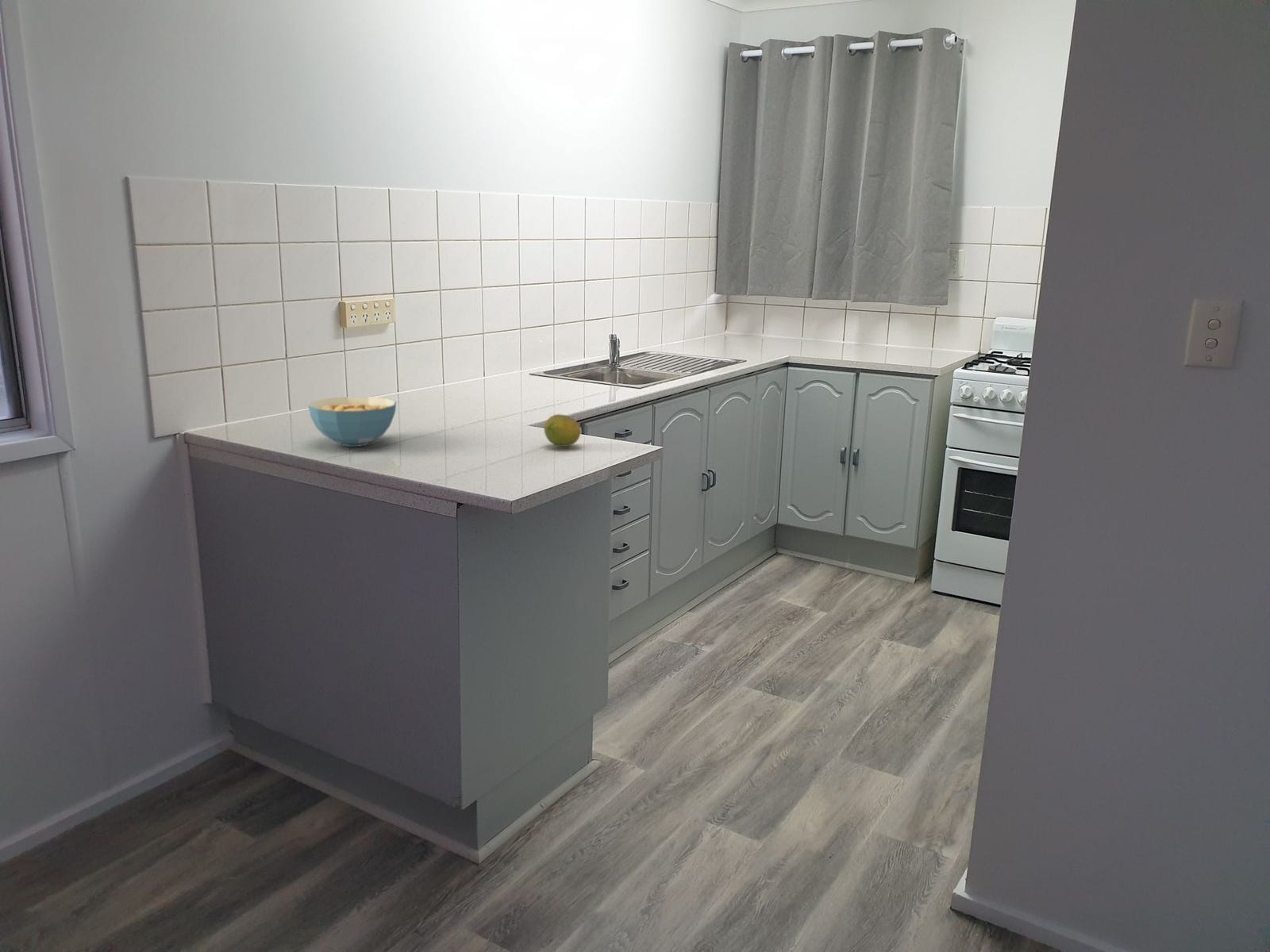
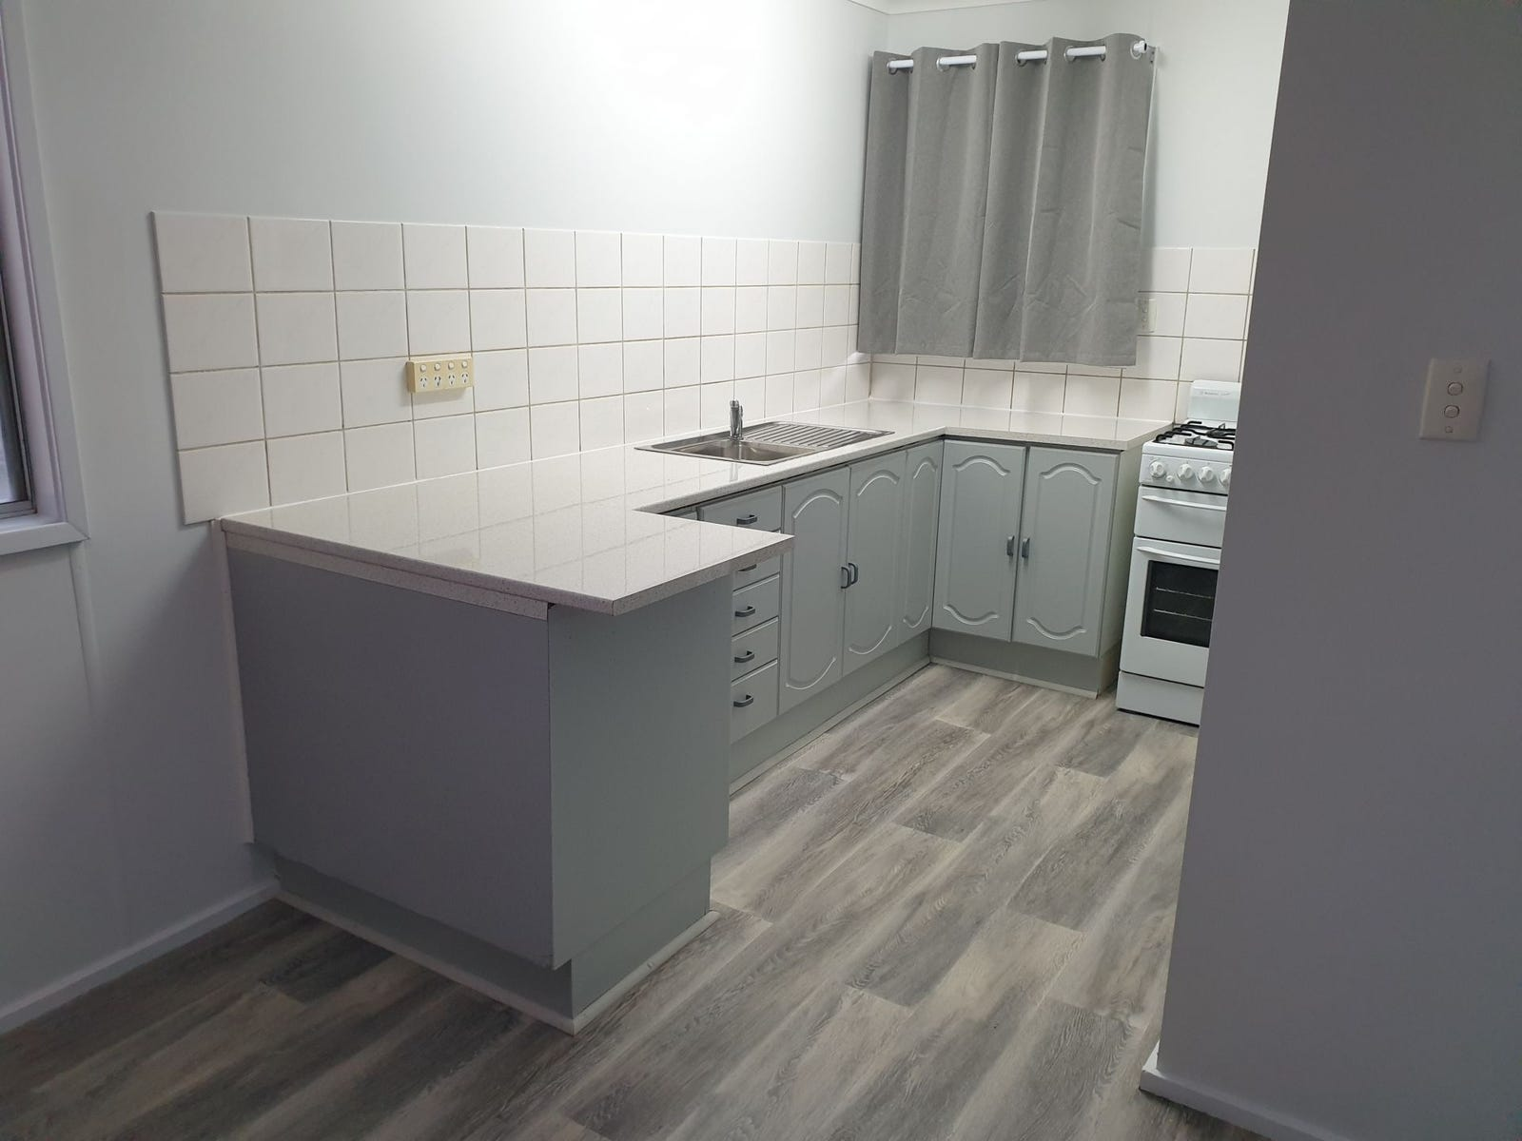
- fruit (562, 430)
- cereal bowl (354, 424)
